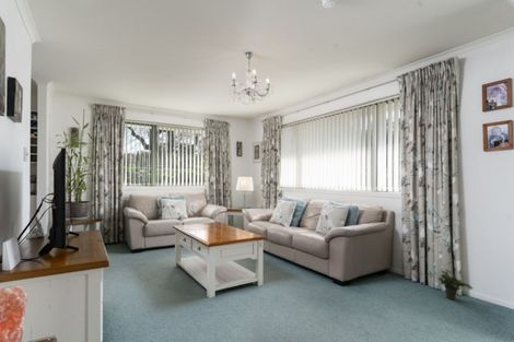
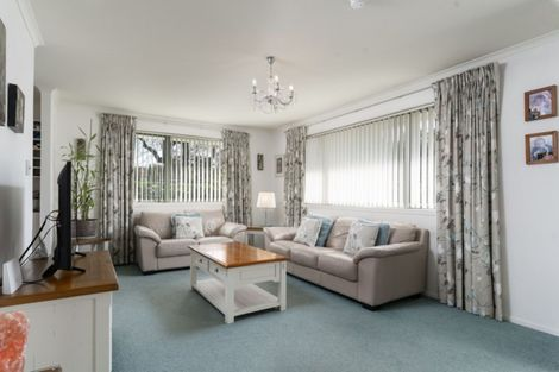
- potted plant (453, 284)
